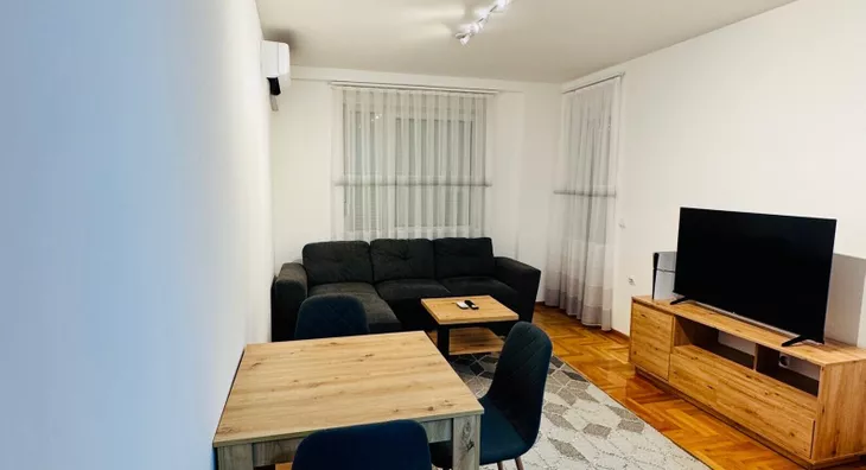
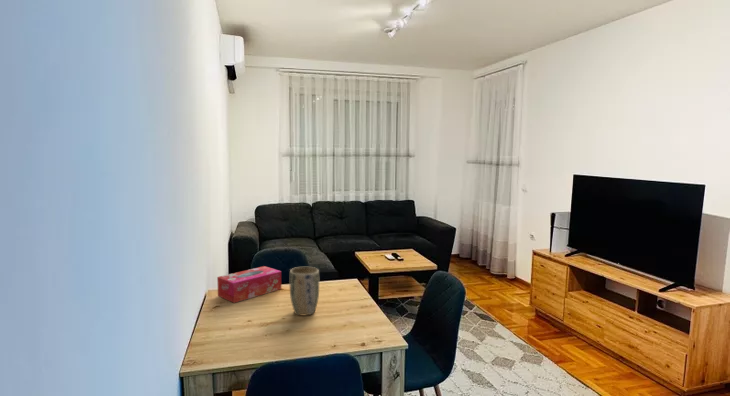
+ plant pot (304, 291)
+ tissue box (250, 283)
